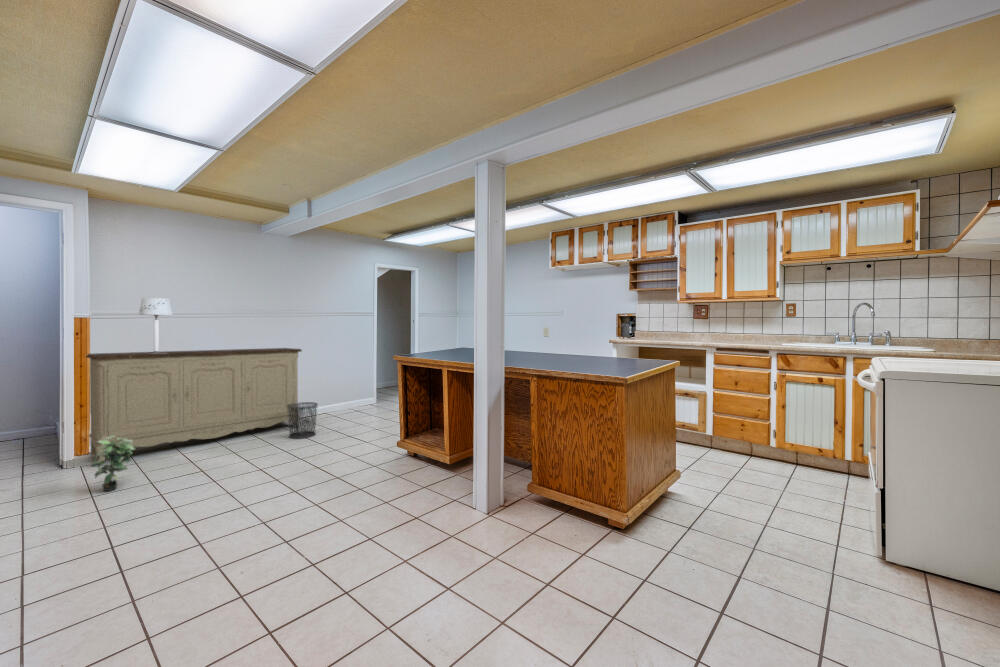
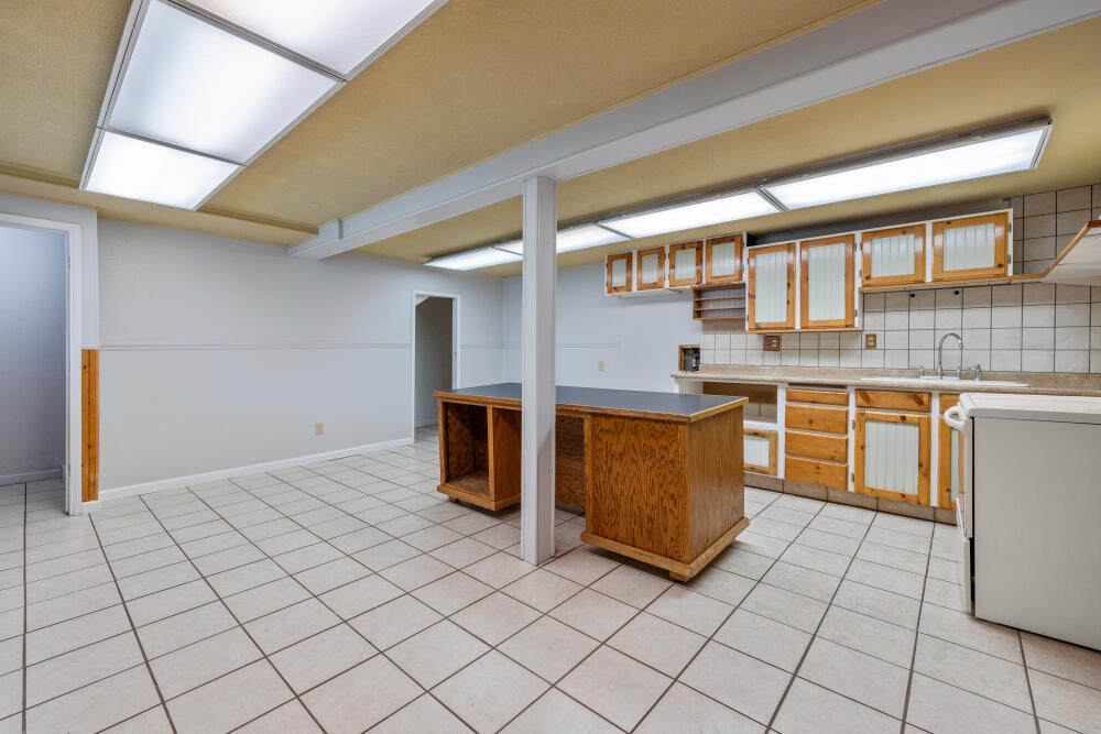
- sideboard (207, 395)
- table lamp (156, 325)
- potted plant (114, 463)
- trash can (302, 419)
